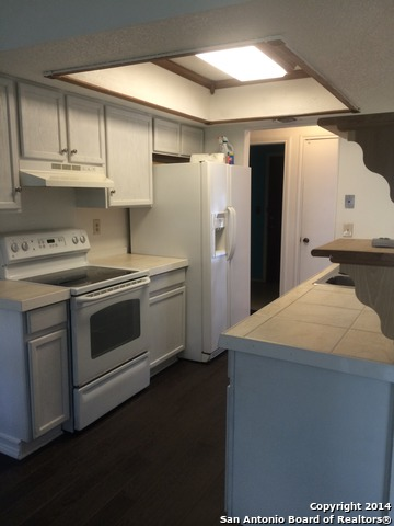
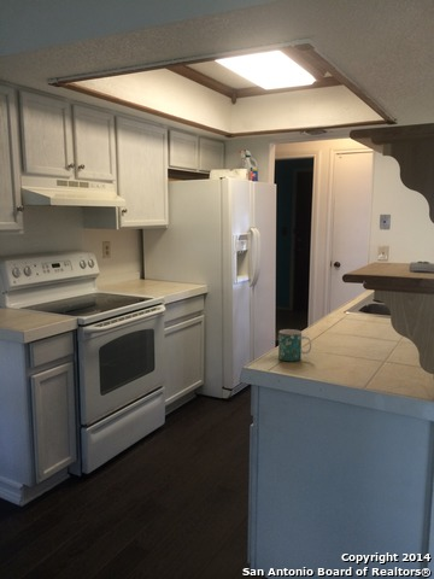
+ mug (294, 345)
